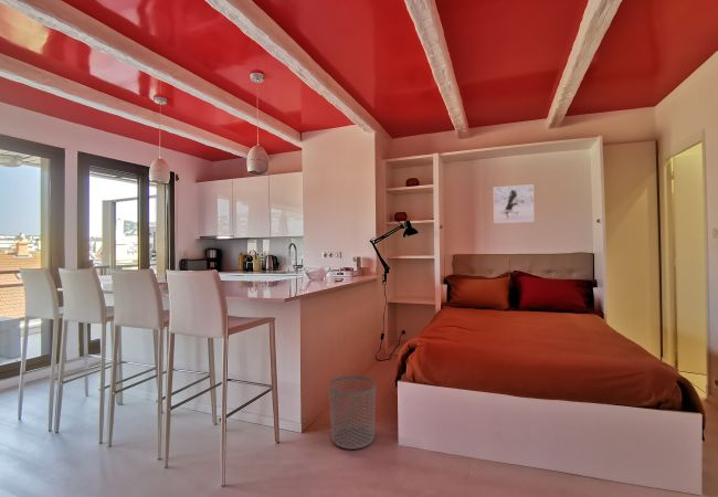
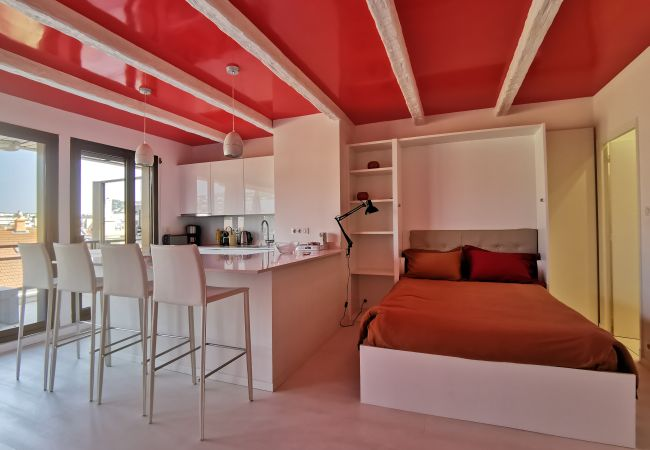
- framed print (513, 204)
- waste bin (352, 410)
